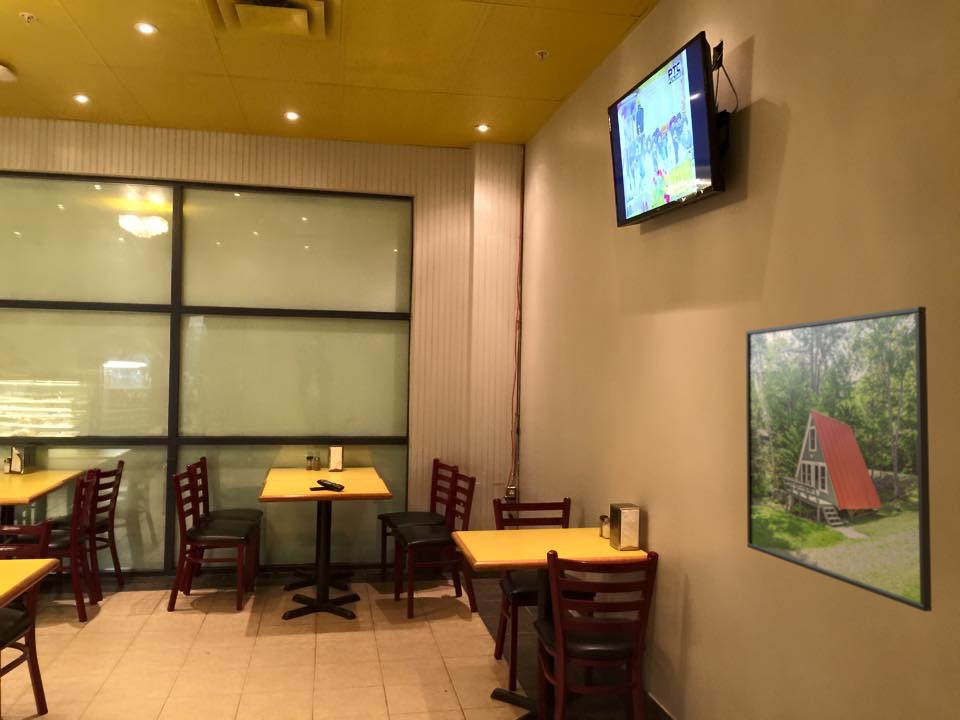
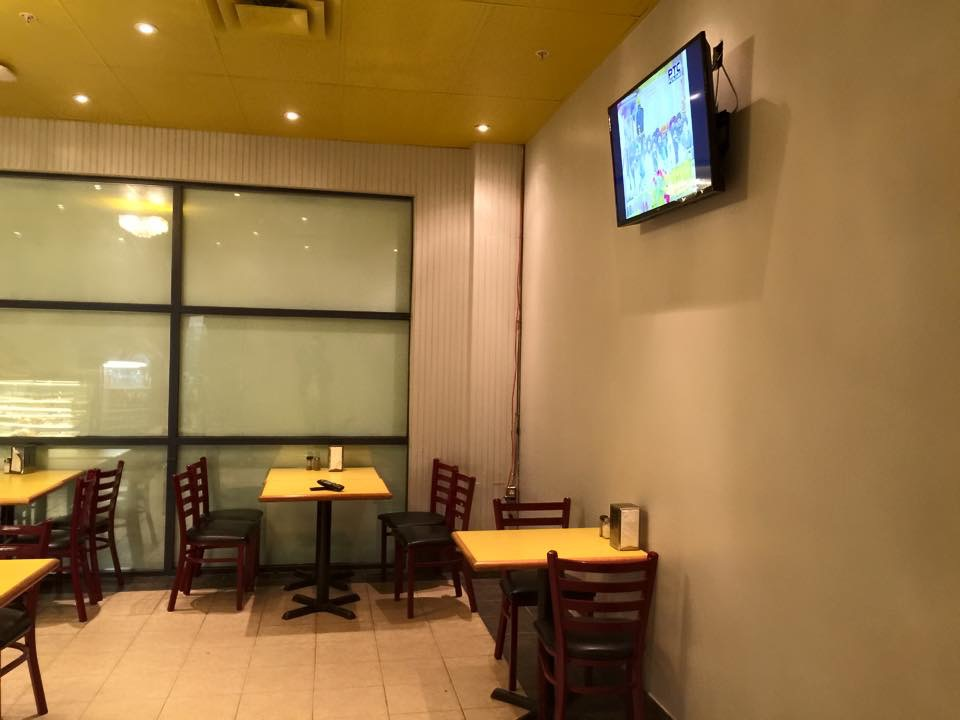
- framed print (822, 446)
